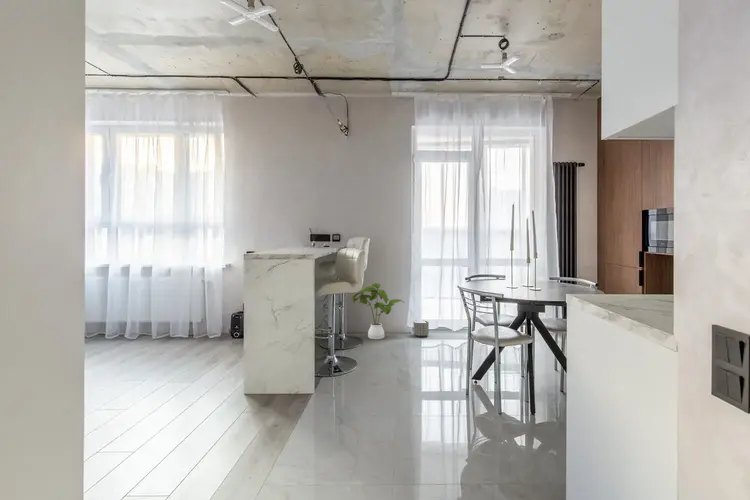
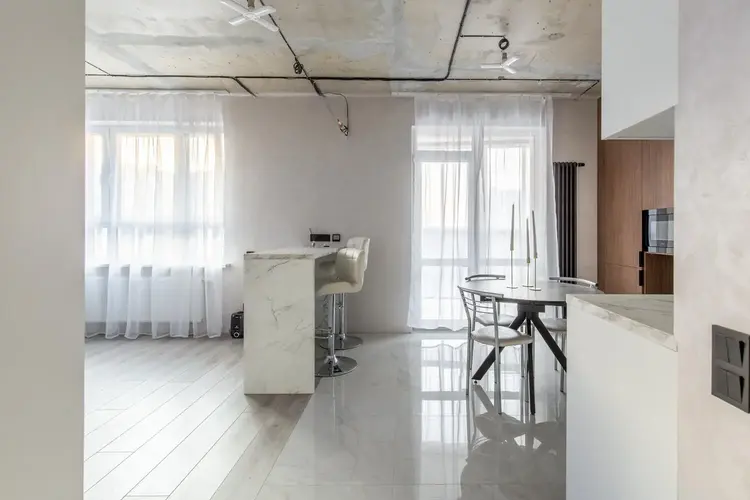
- house plant (376, 311)
- planter (421, 329)
